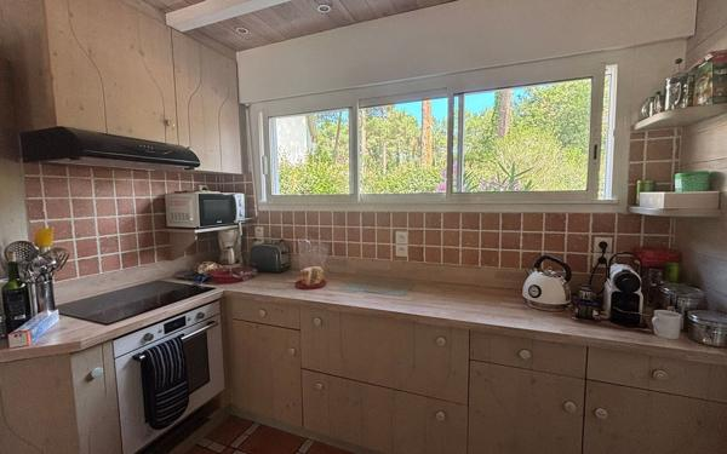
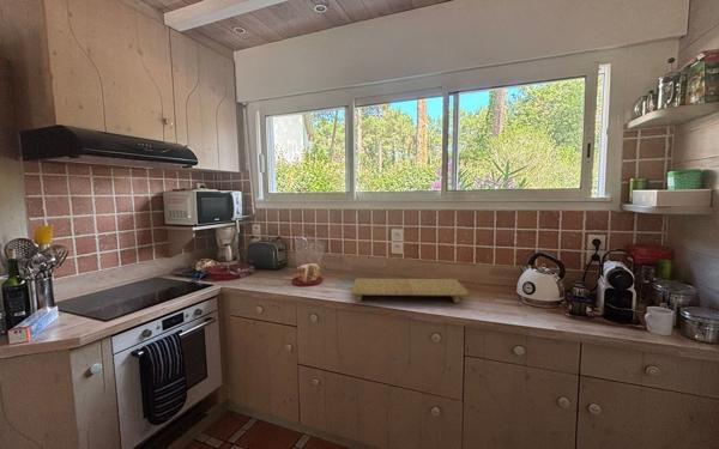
+ cutting board (406, 290)
